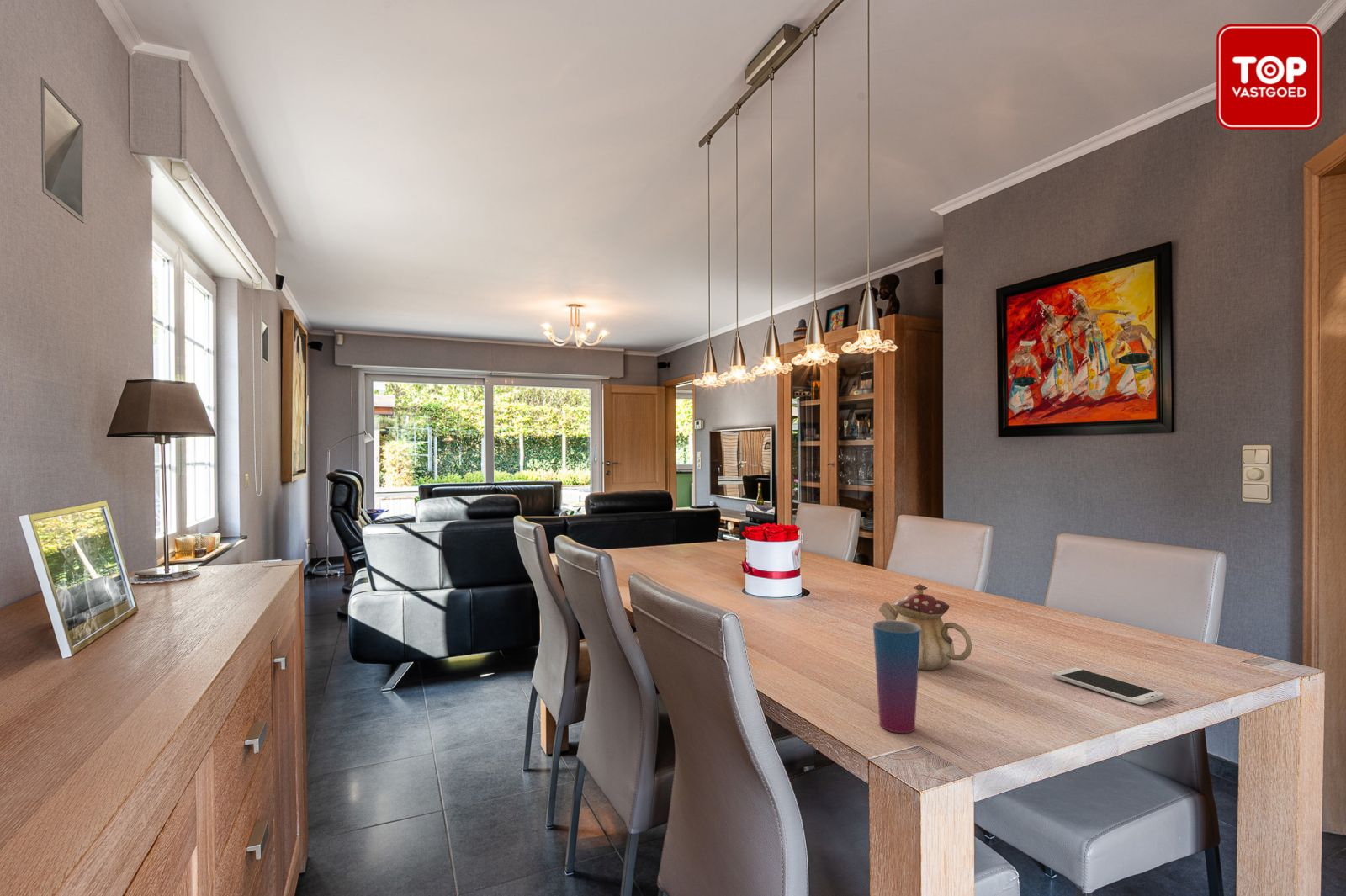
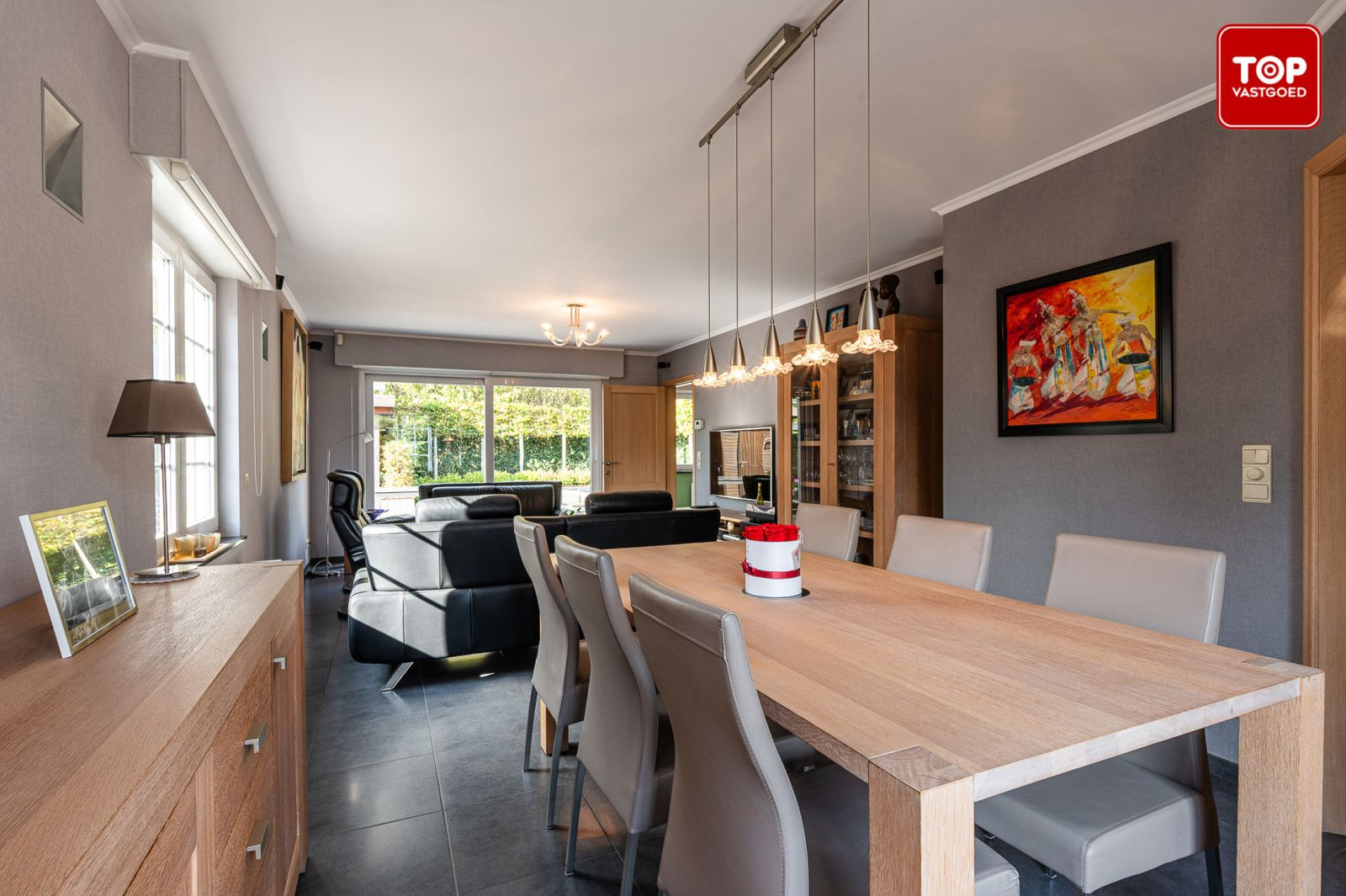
- smartphone (1105, 684)
- cup (897, 676)
- teapot (924, 623)
